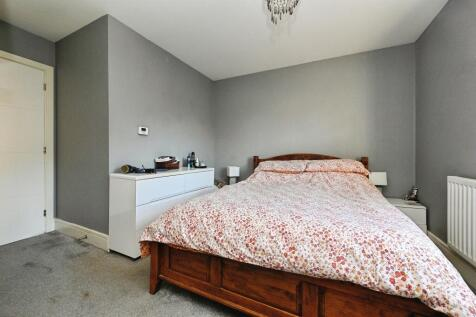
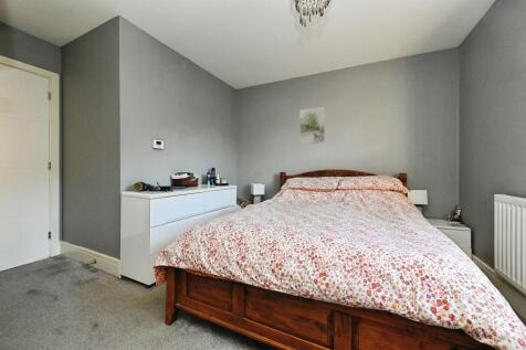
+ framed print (312, 126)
